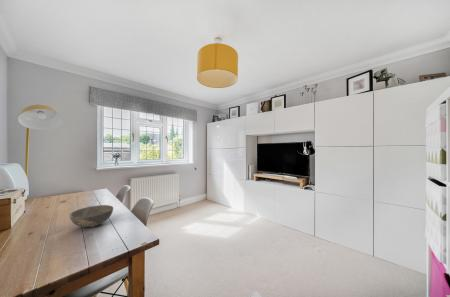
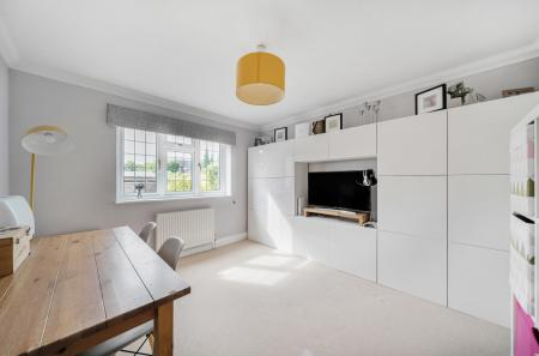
- bowl (92, 217)
